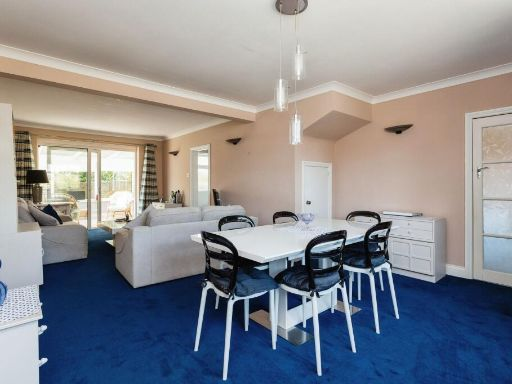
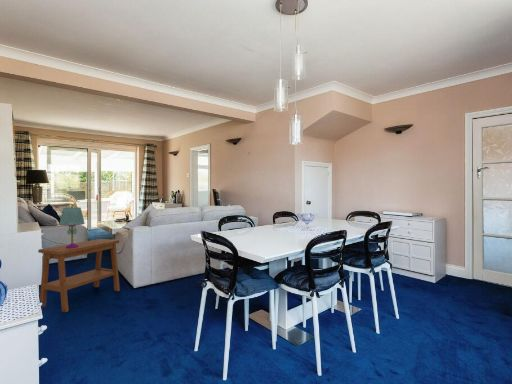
+ side table (82, 273)
+ table lamp (72, 227)
